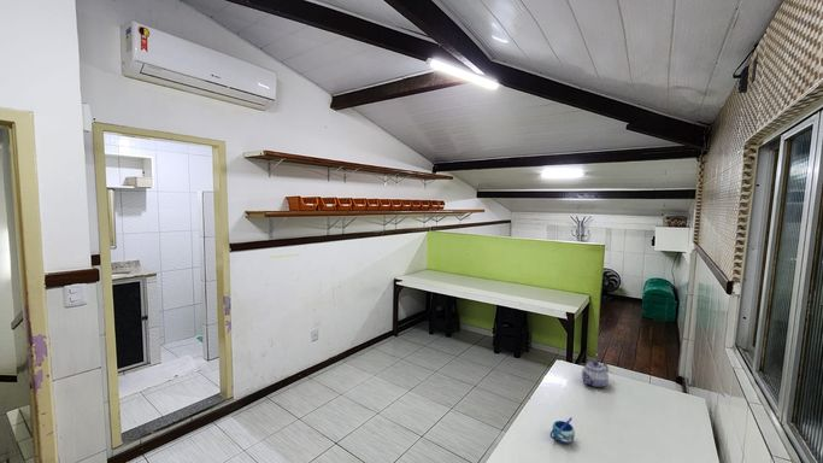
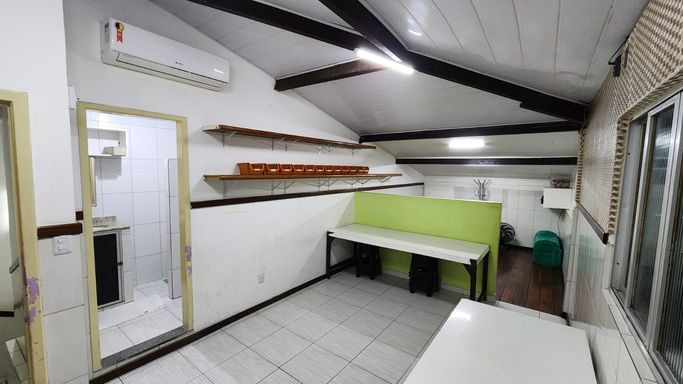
- teapot (595, 371)
- mug (562, 429)
